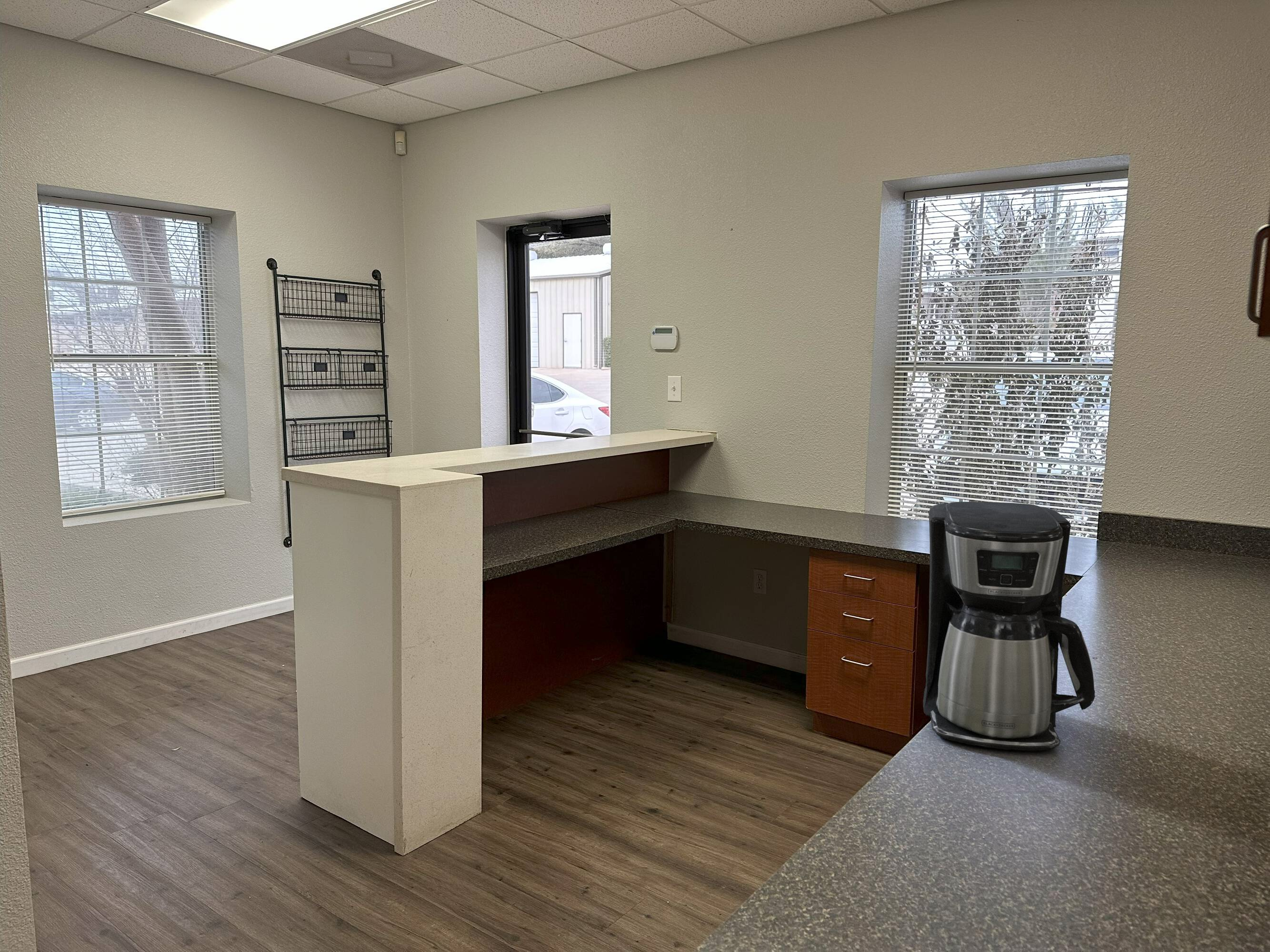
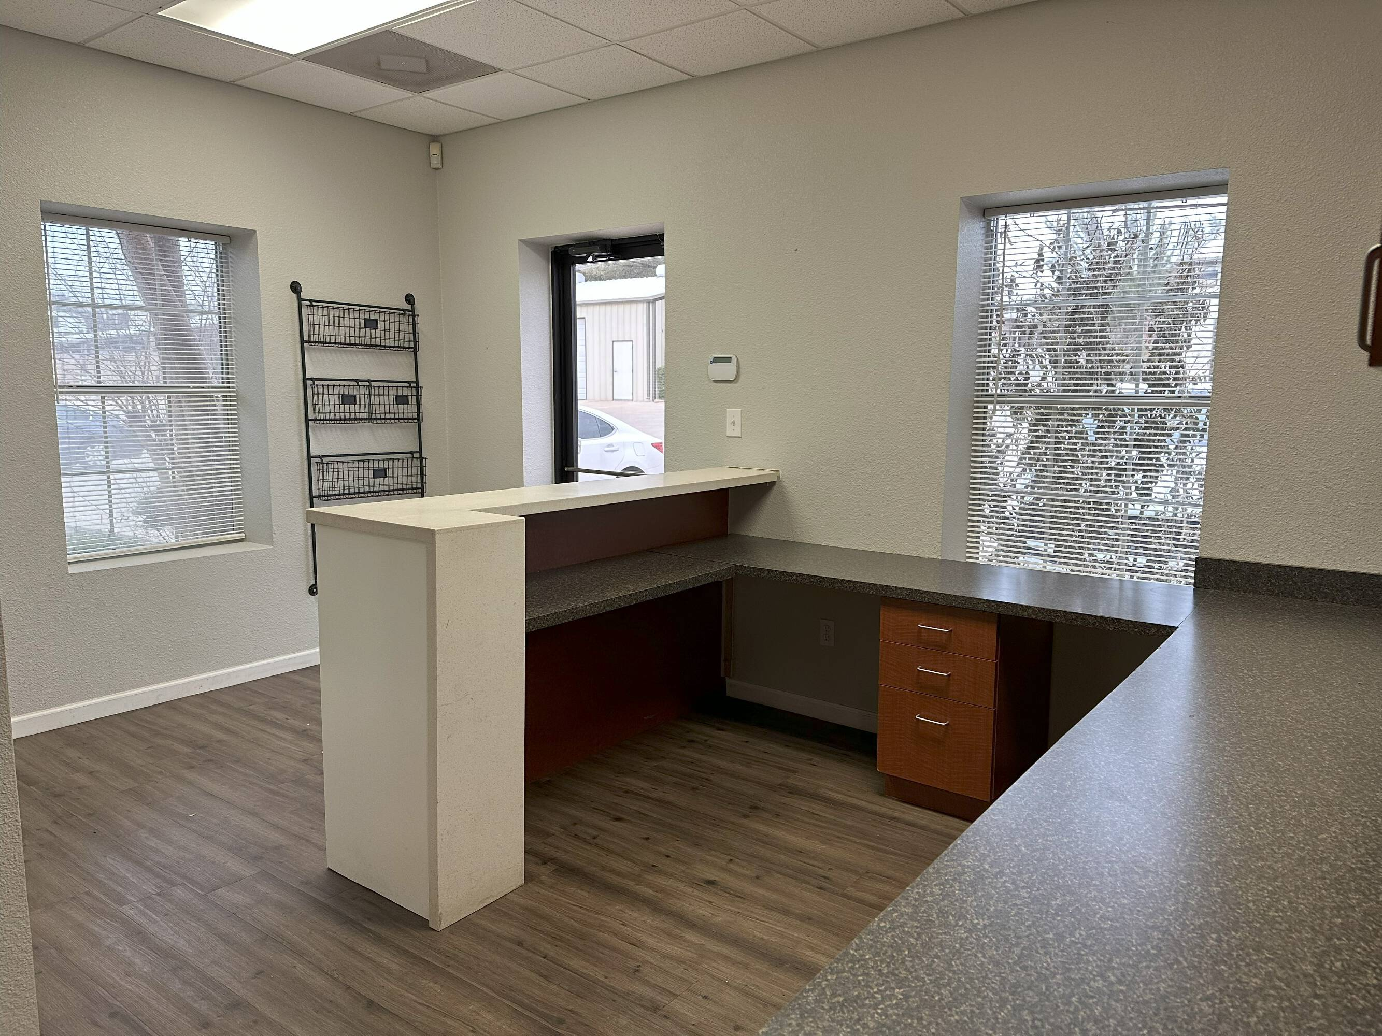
- coffee maker (1009, 612)
